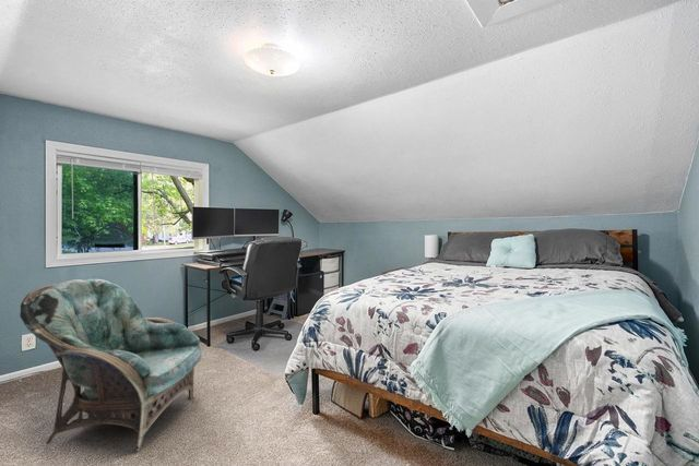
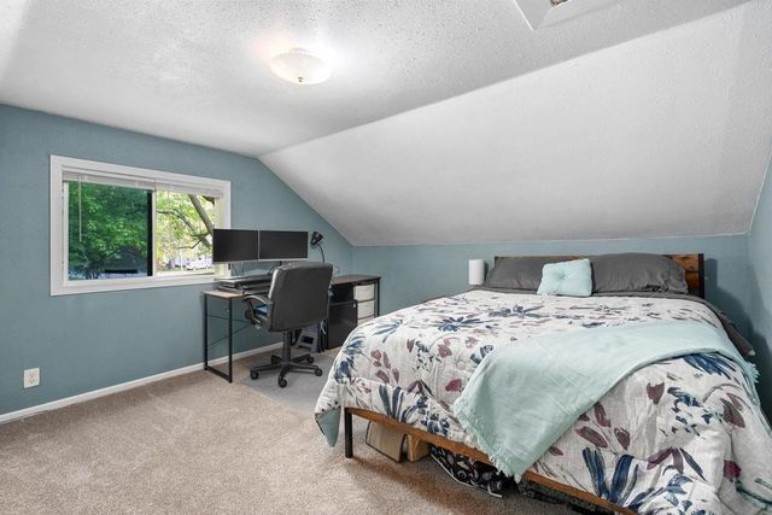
- armchair (119, 350)
